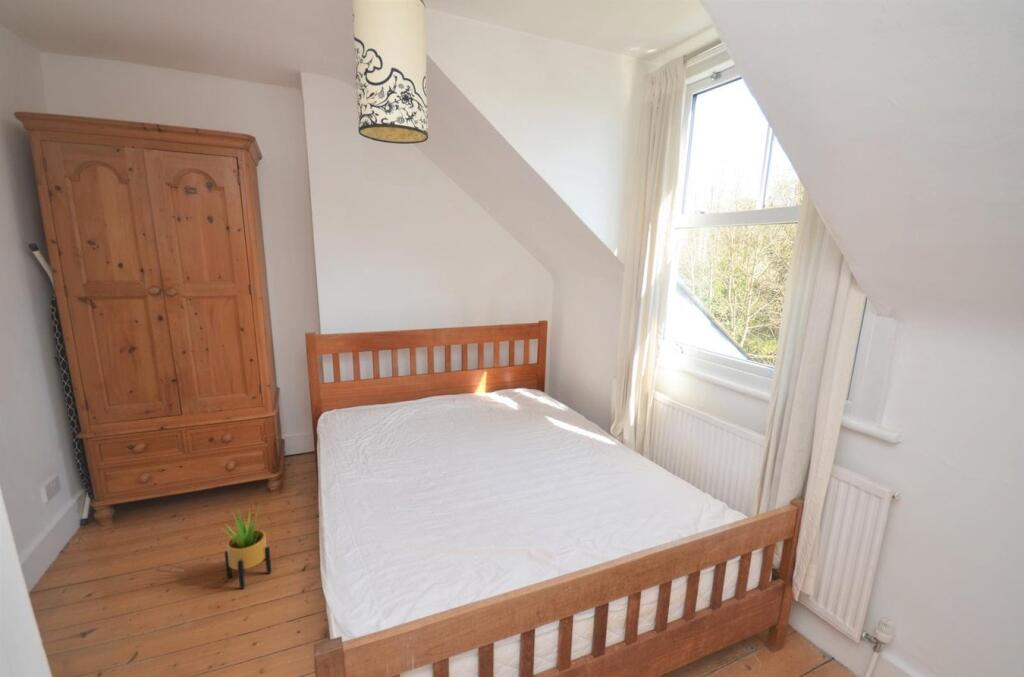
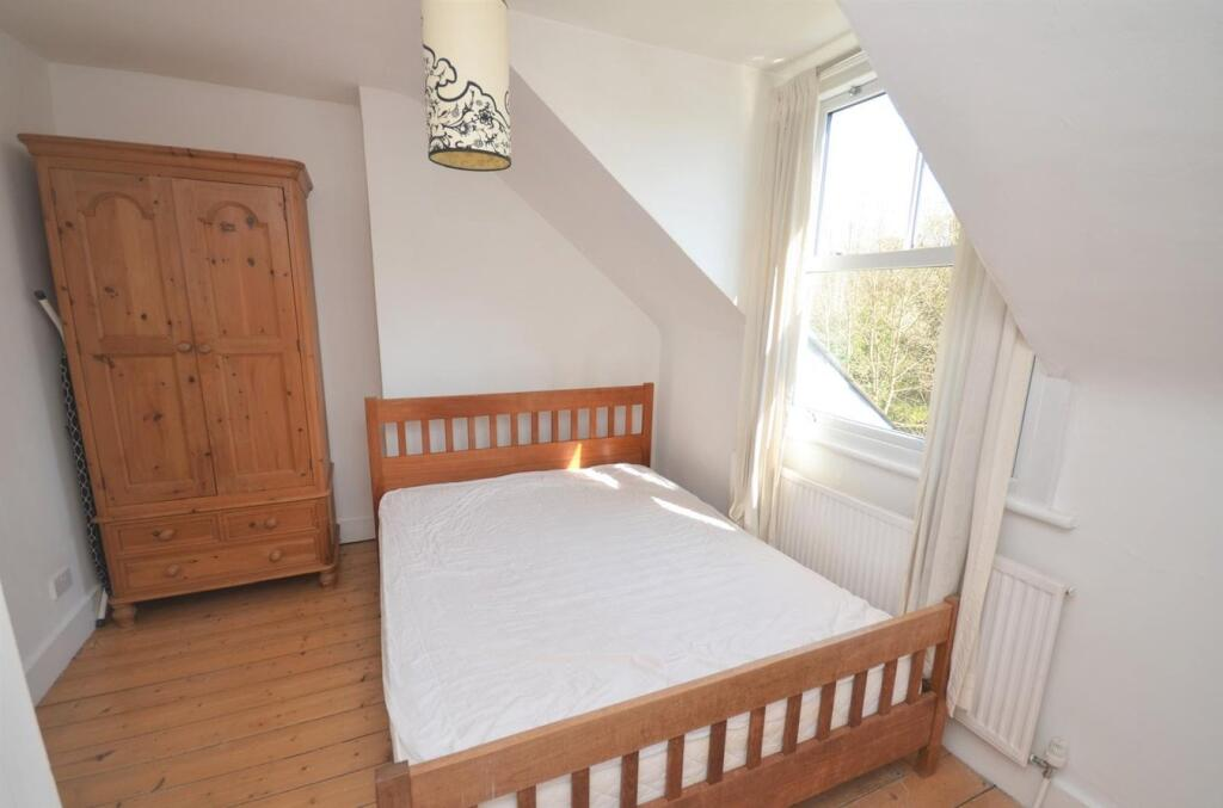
- potted plant (246, 544)
